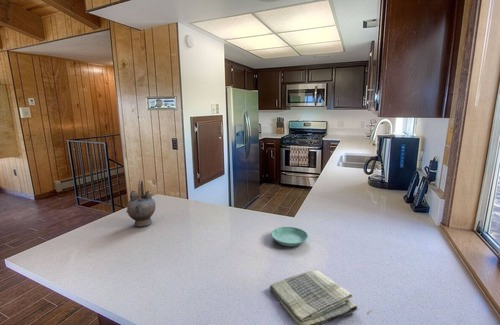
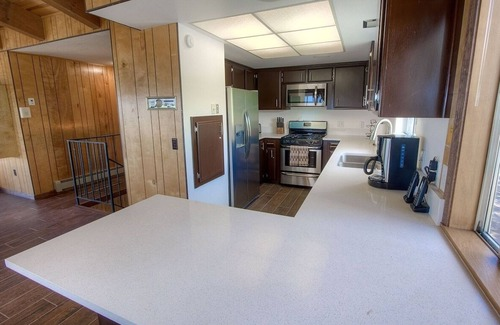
- saucer (289, 237)
- teapot (140, 203)
- dish towel (311, 294)
